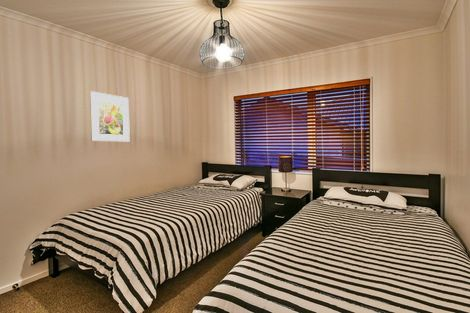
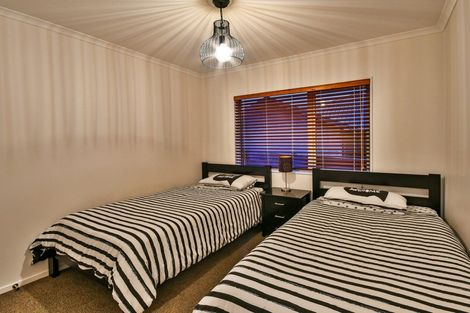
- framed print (111, 118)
